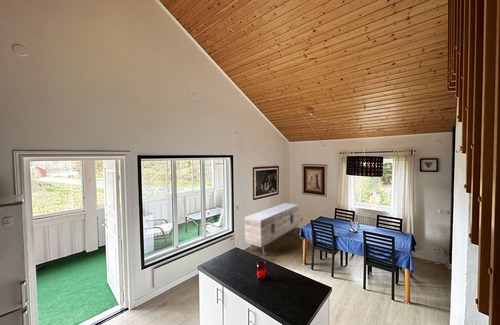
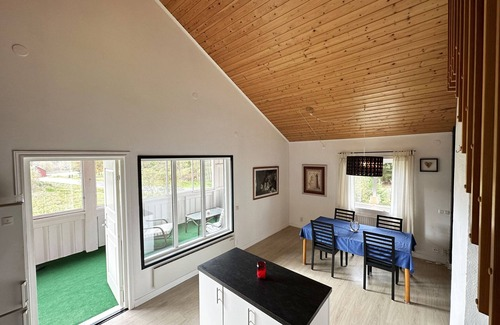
- sideboard (275, 226)
